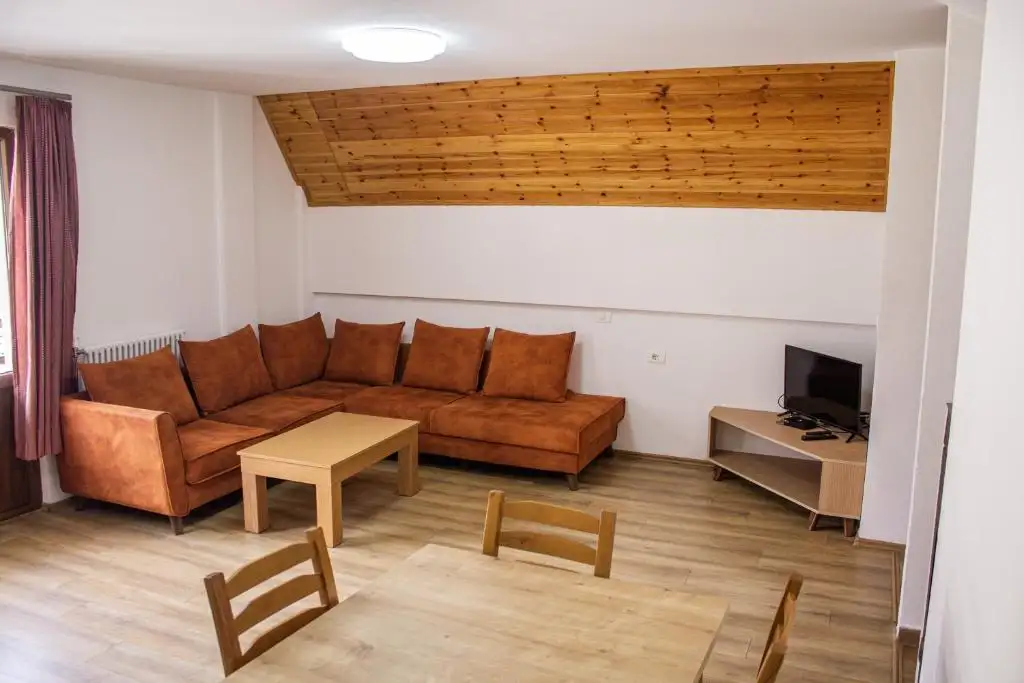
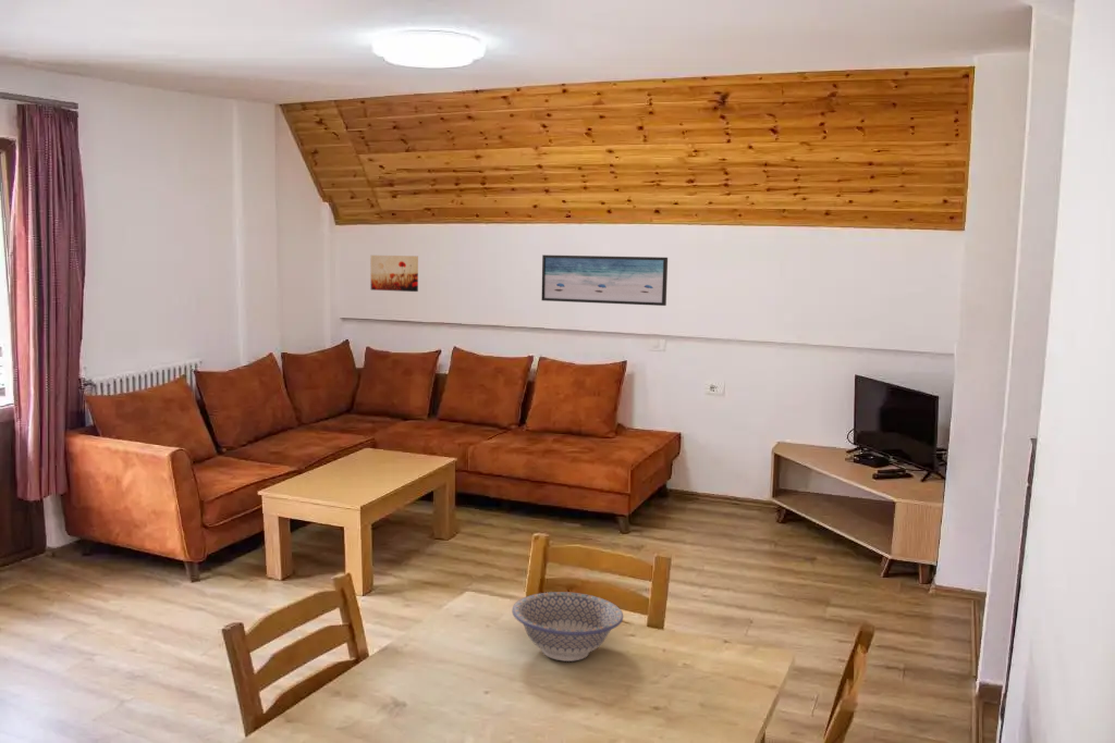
+ wall art (393, 273)
+ wall art (602, 280)
+ bowl (567, 630)
